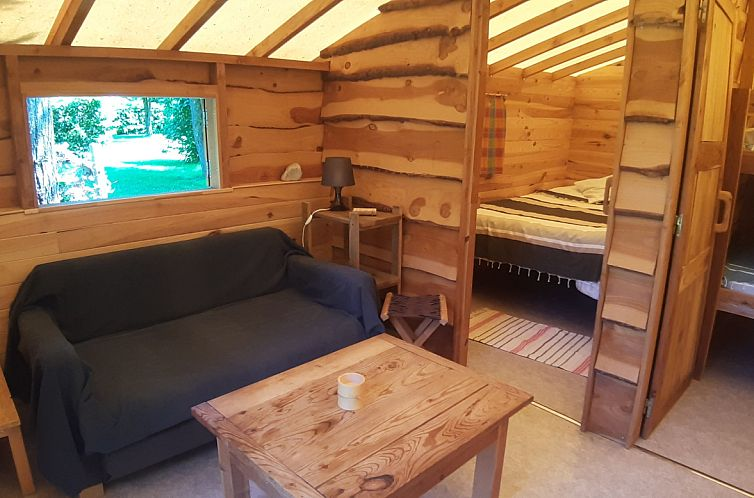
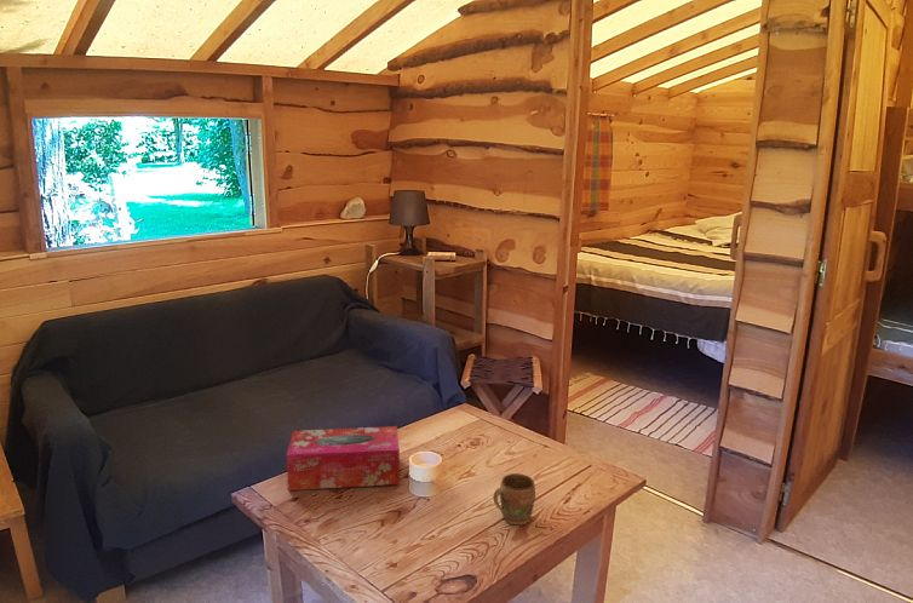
+ tissue box (345, 456)
+ mug (513, 499)
